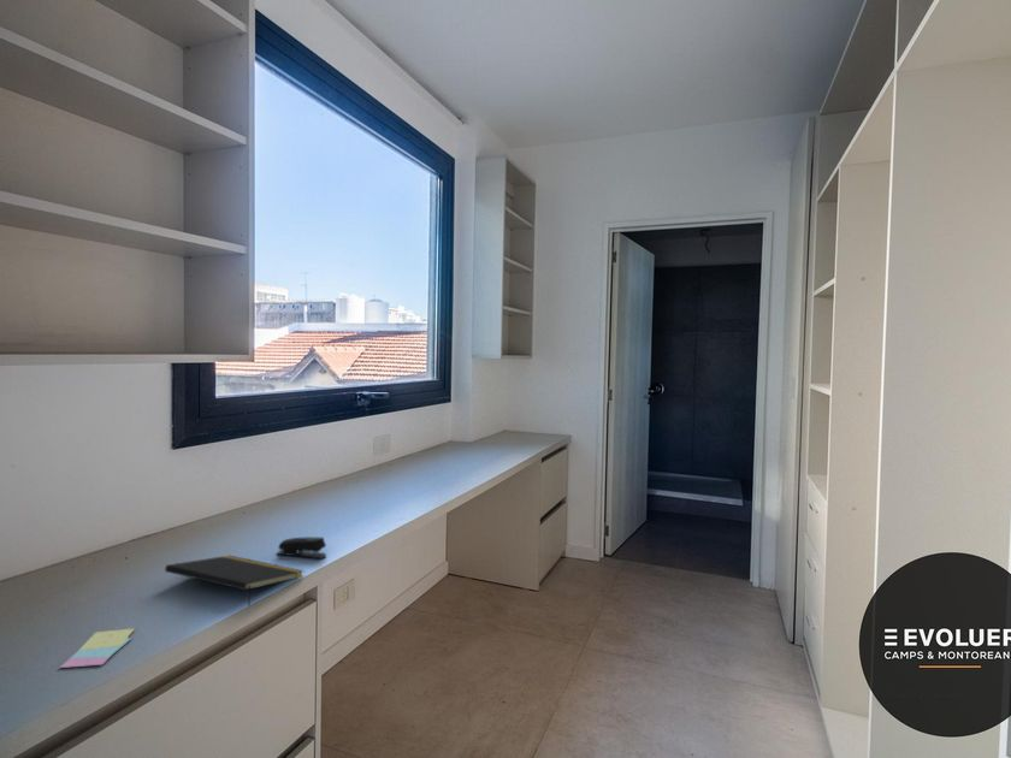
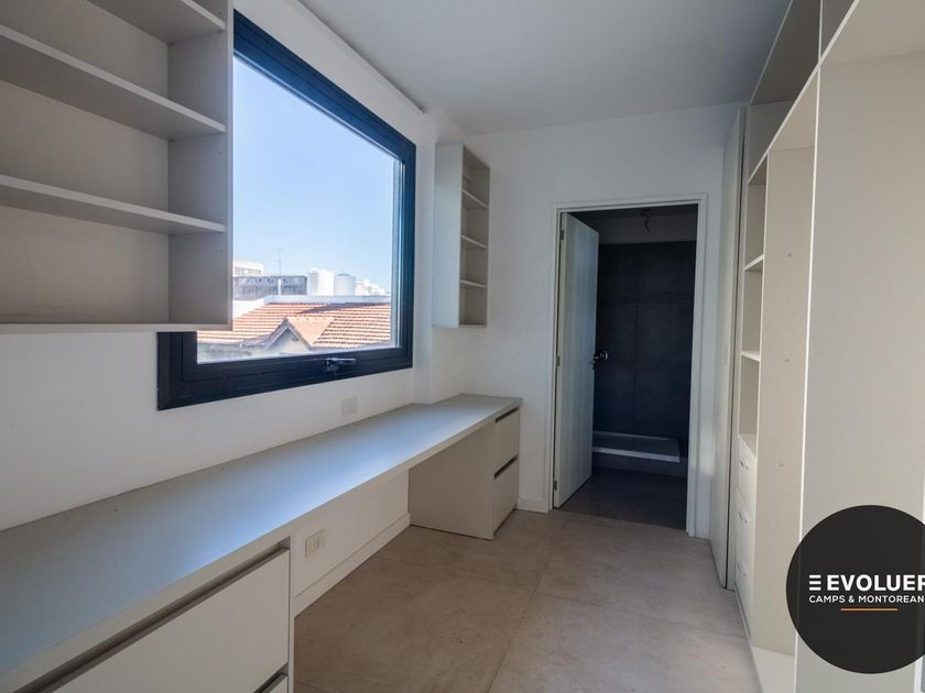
- stapler (301, 545)
- notepad (236, 570)
- sticky notes (101, 646)
